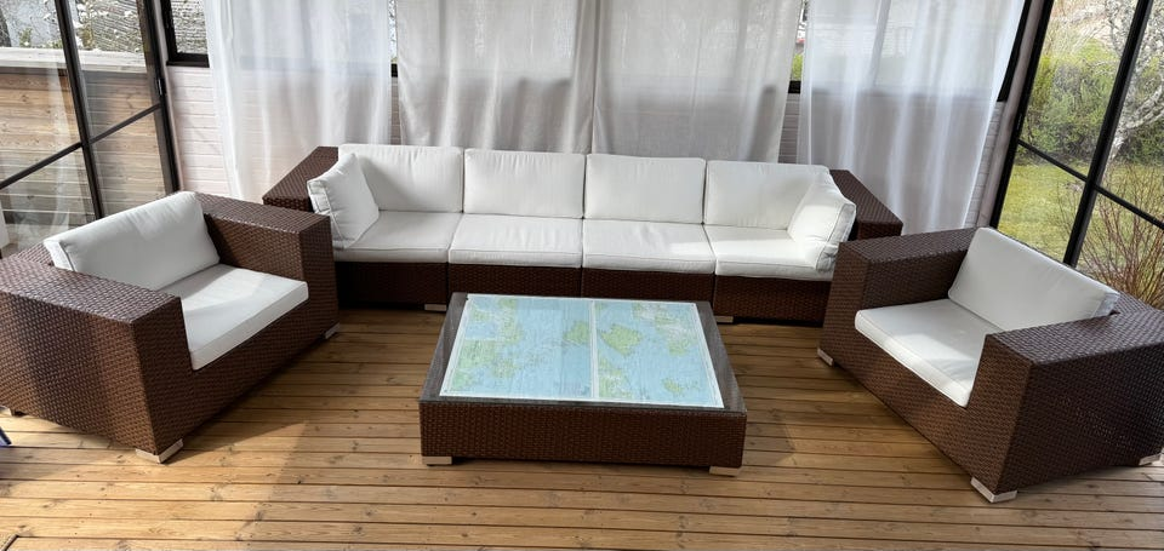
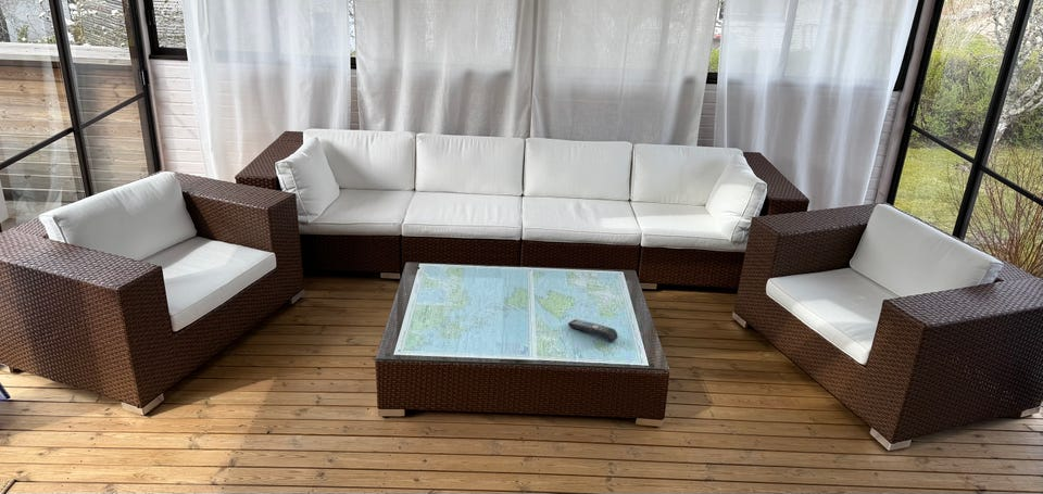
+ remote control (592, 328)
